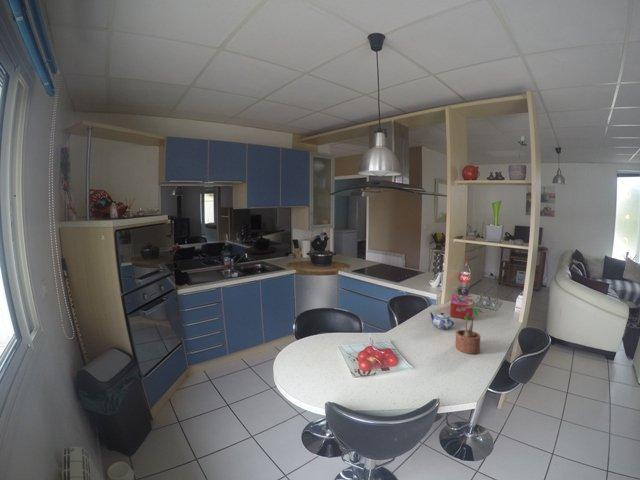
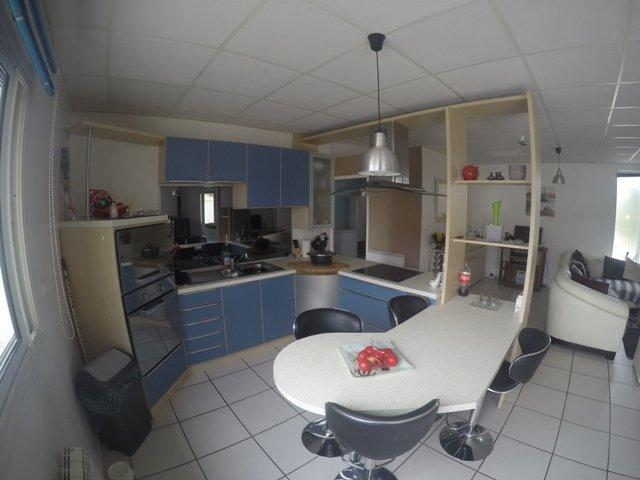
- teapot (440, 319)
- tissue box (461, 305)
- potted plant (471, 328)
